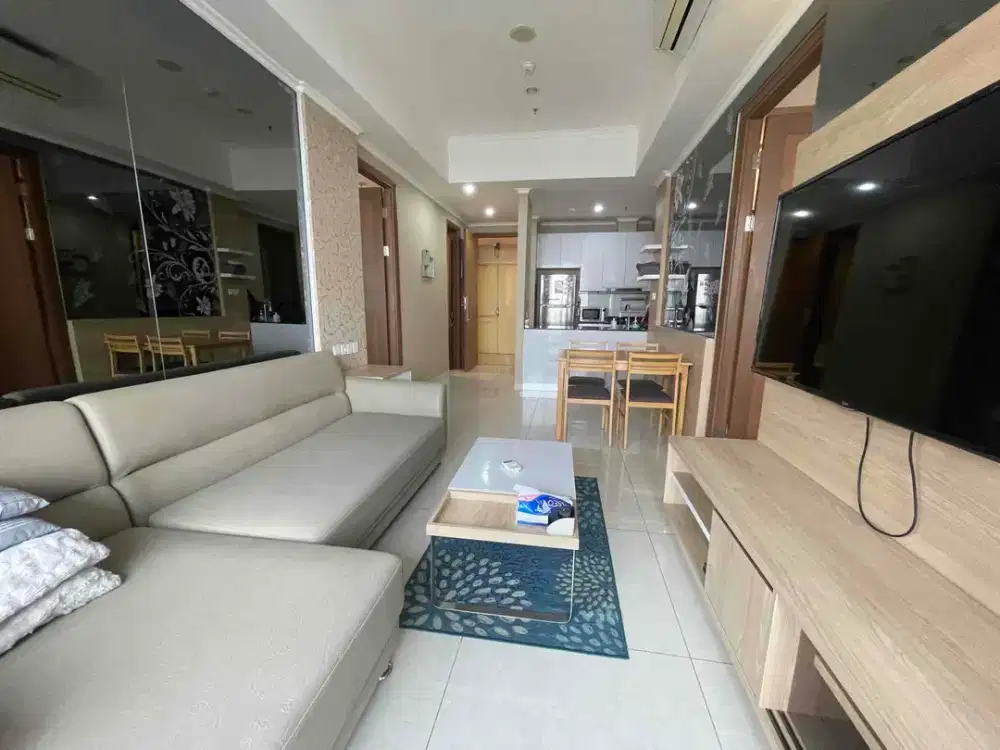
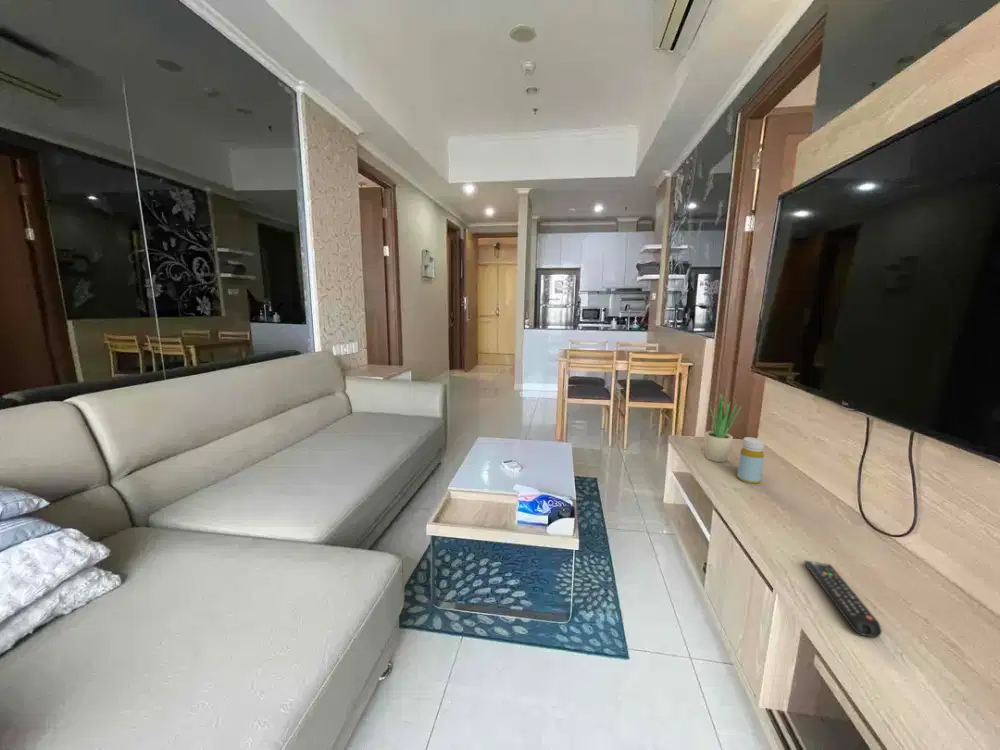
+ bottle (751, 460)
+ remote control (838, 592)
+ potted plant (722, 425)
